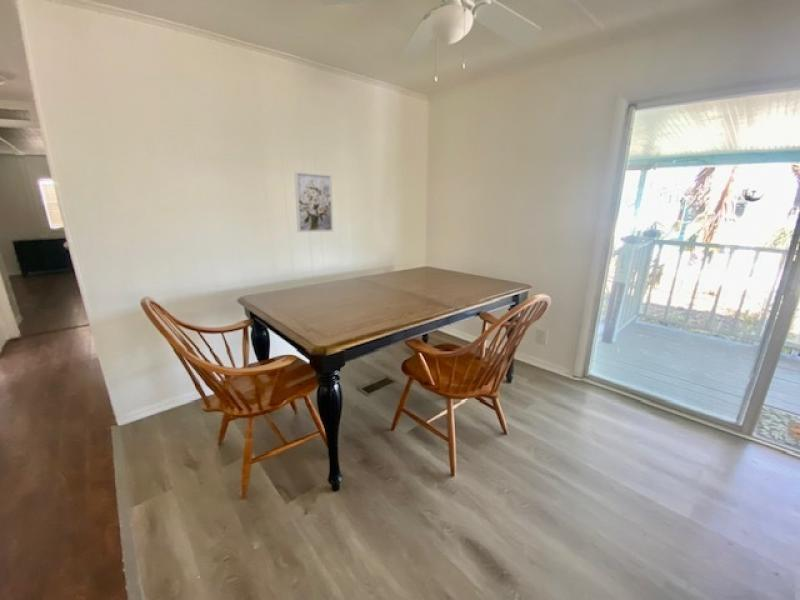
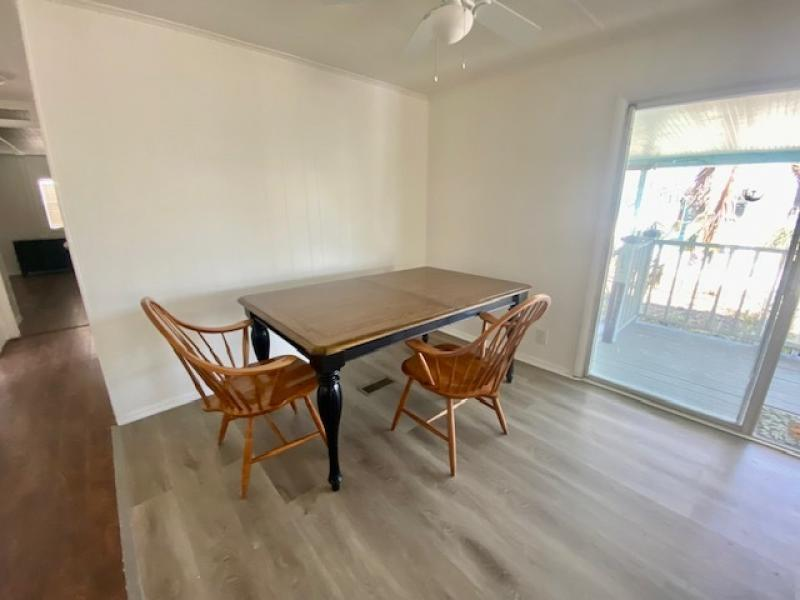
- wall art (314, 203)
